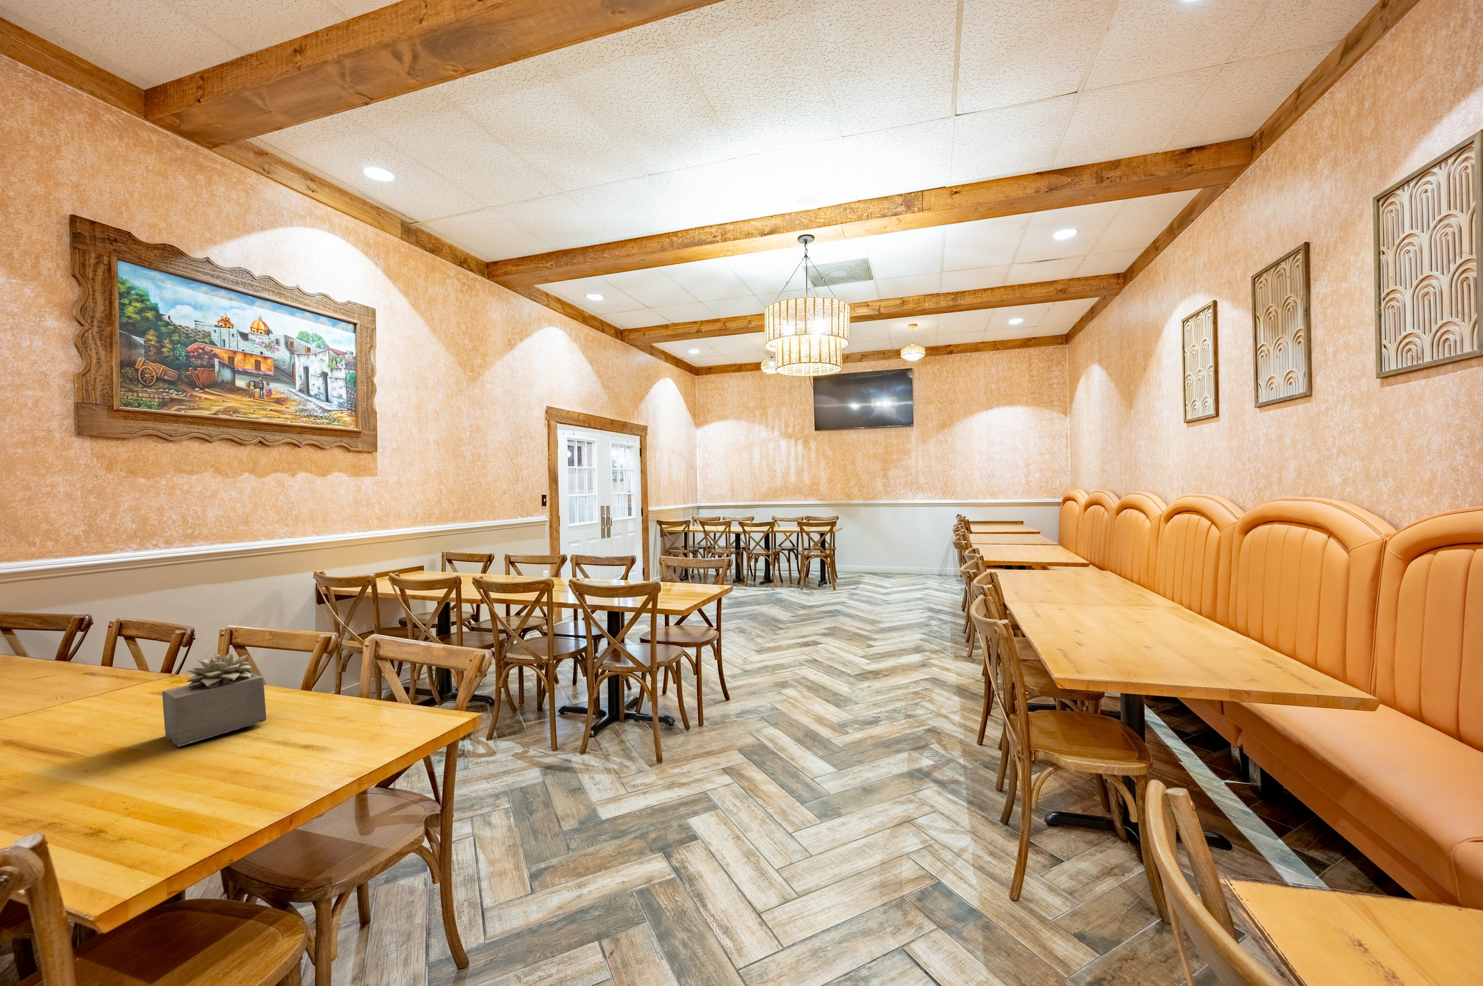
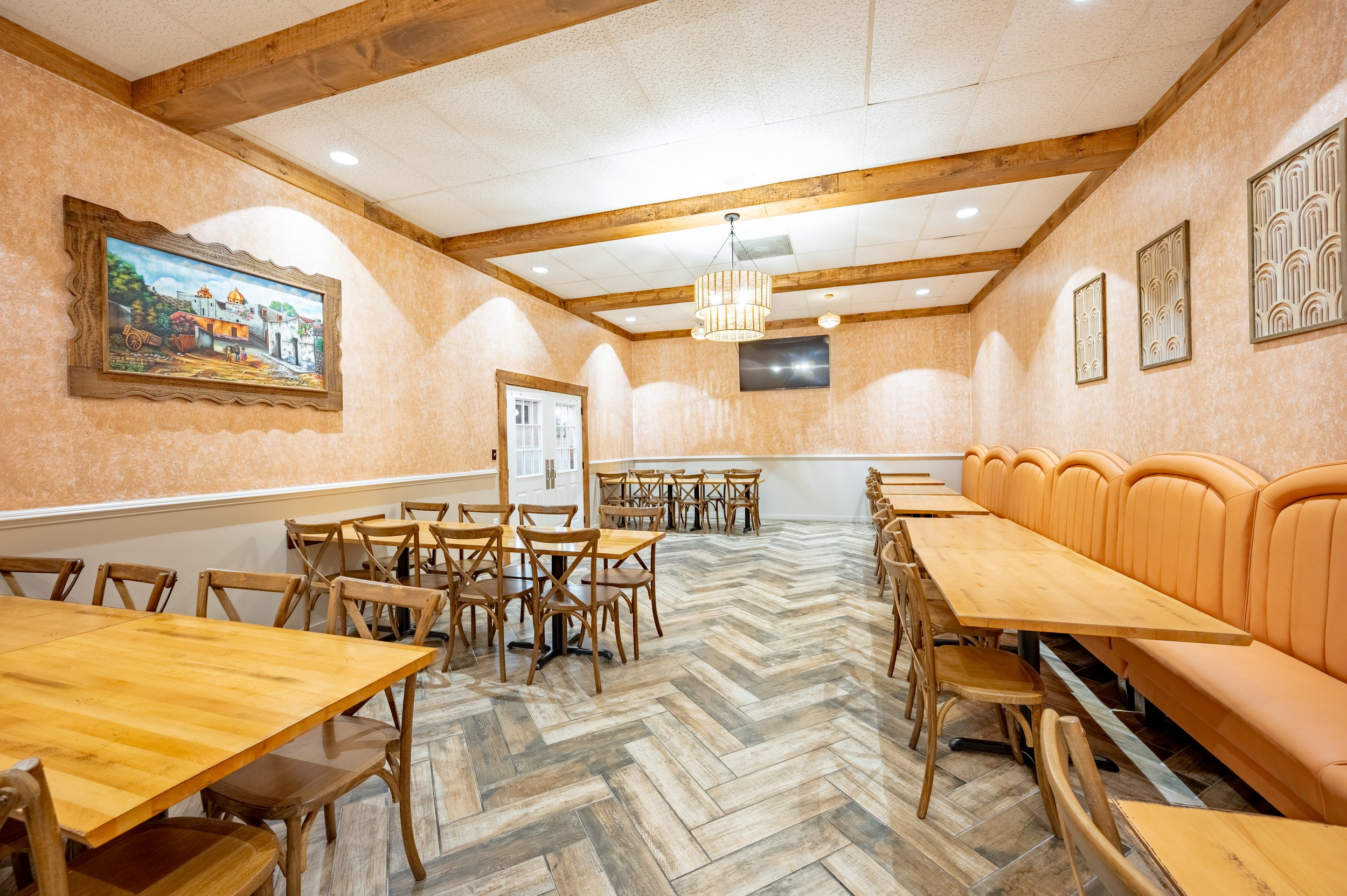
- succulent plant (216, 692)
